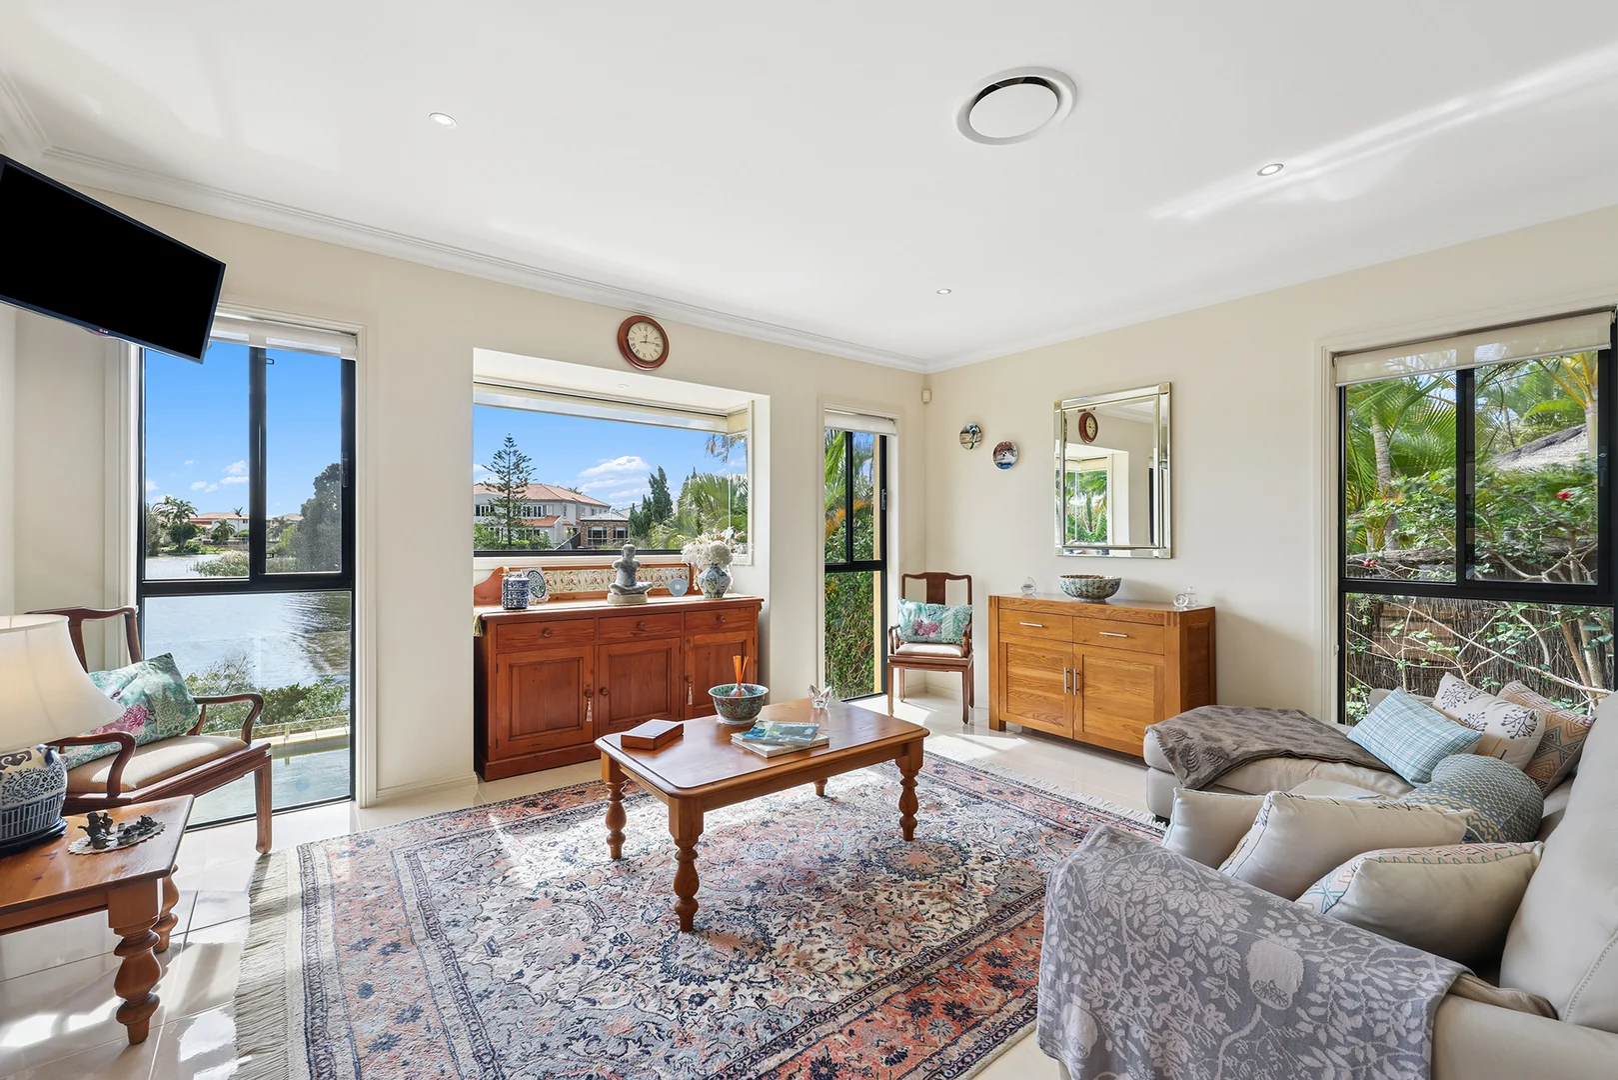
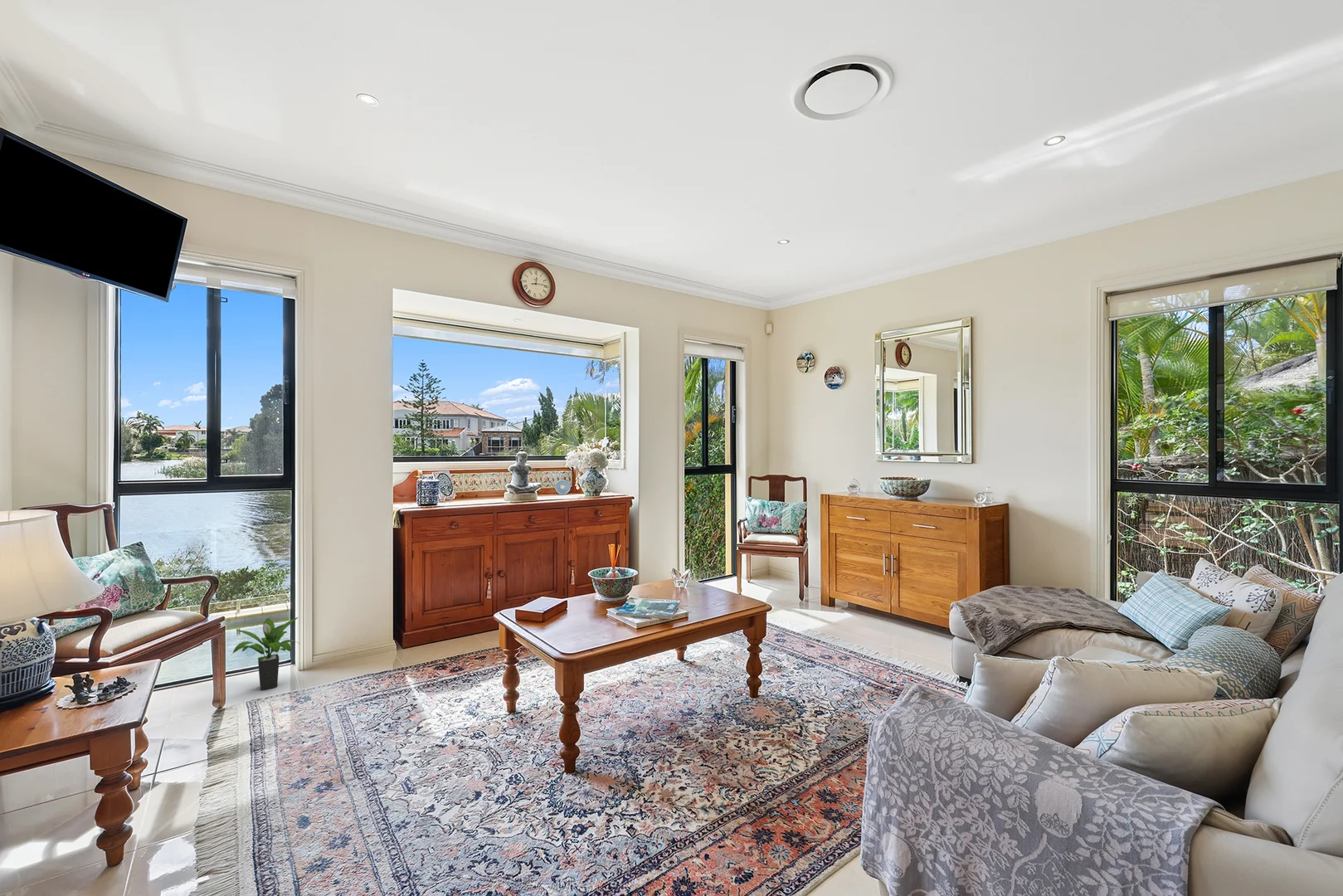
+ potted plant (268, 654)
